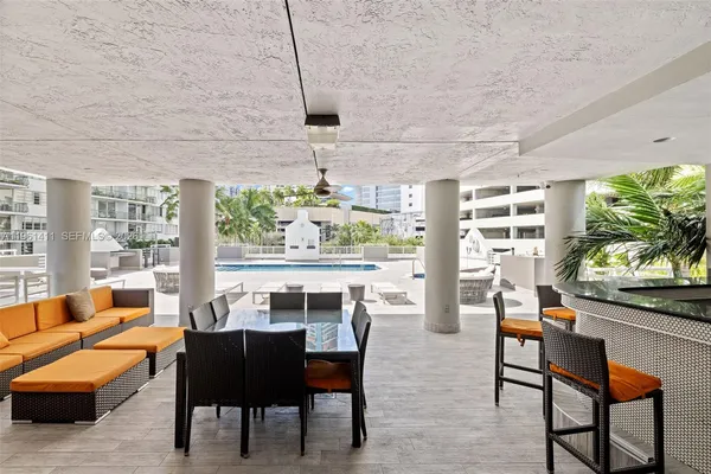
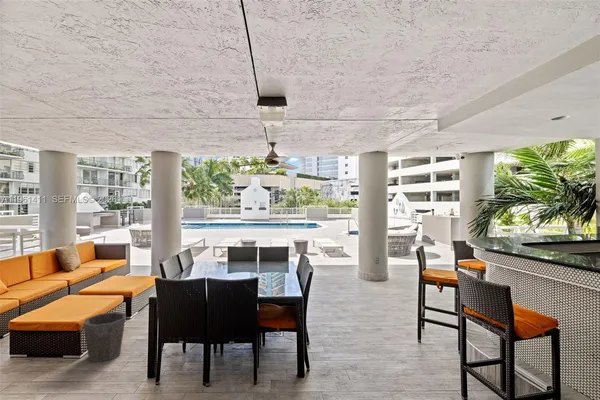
+ waste bin (105, 336)
